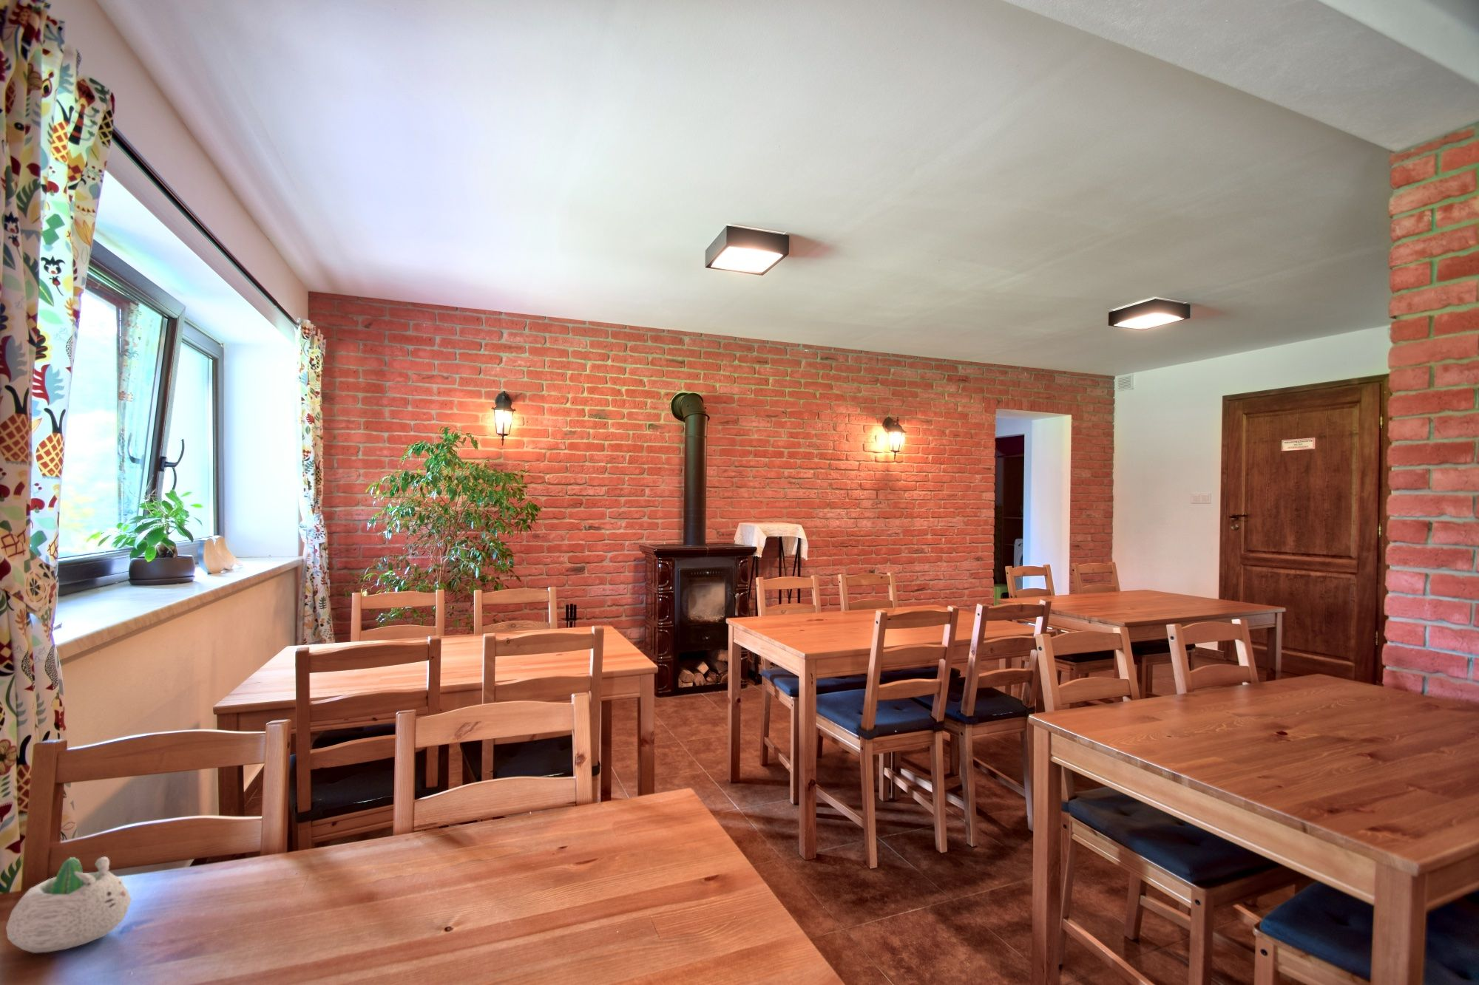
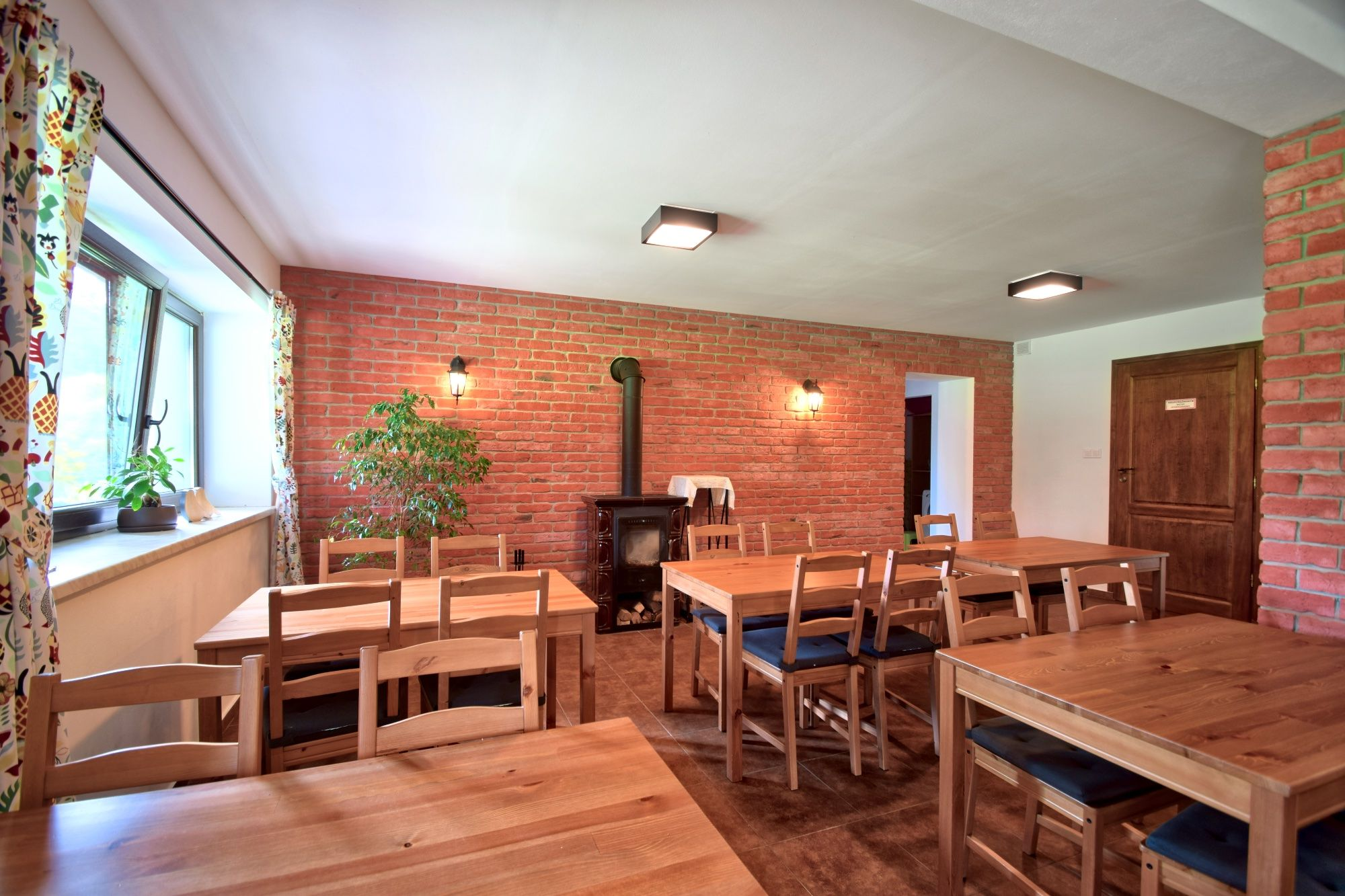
- succulent planter (73, 898)
